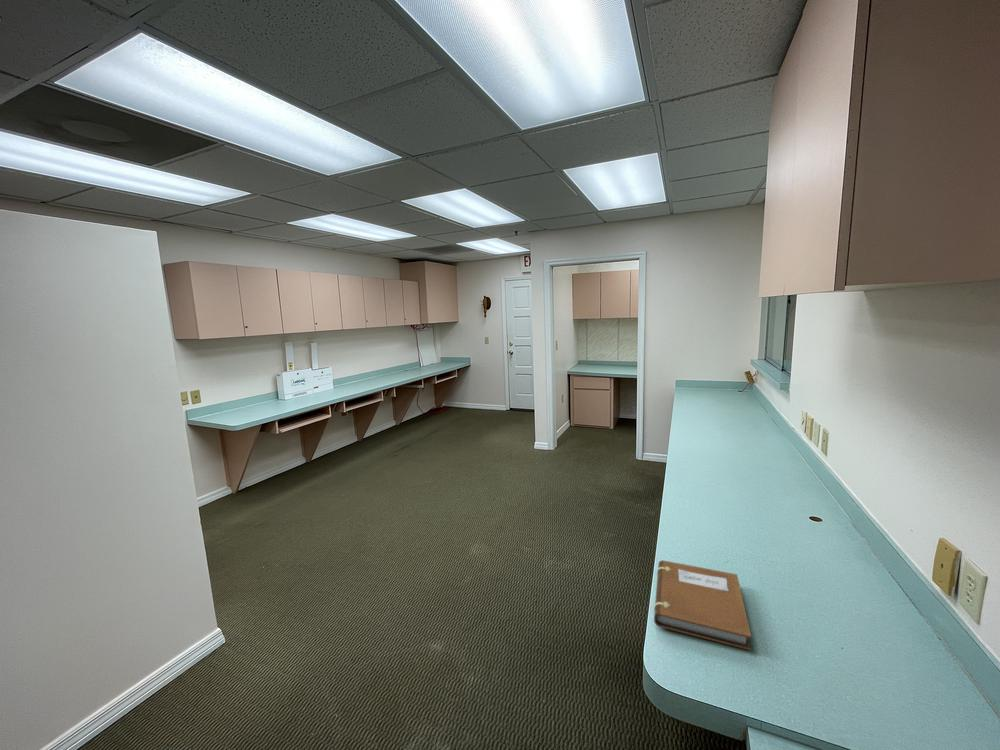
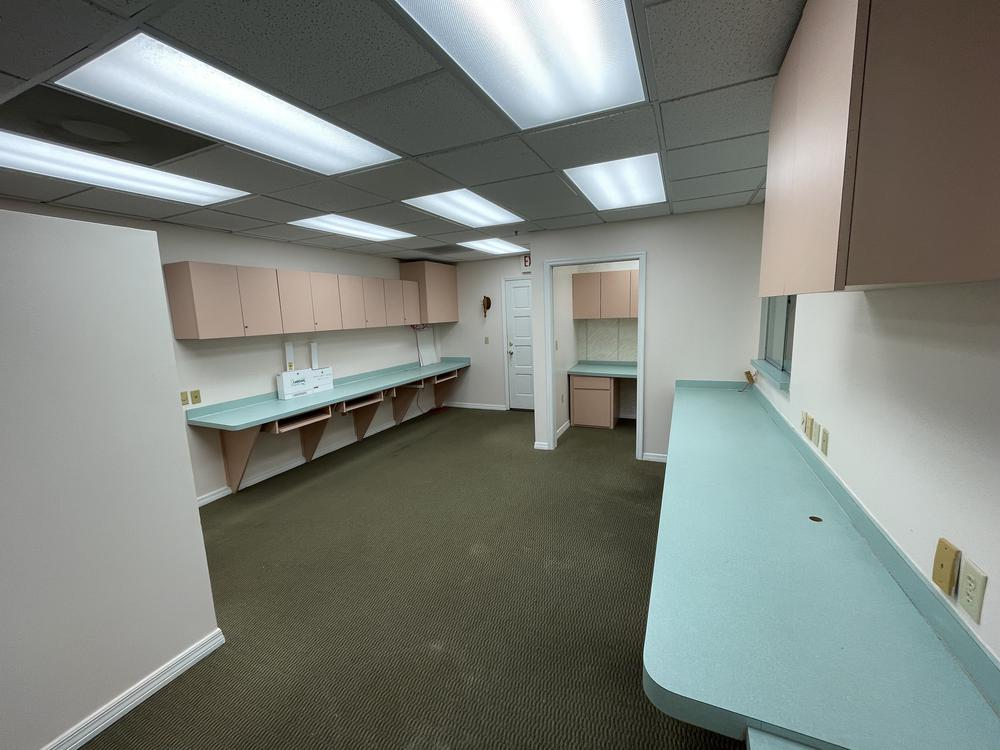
- notebook (697, 596)
